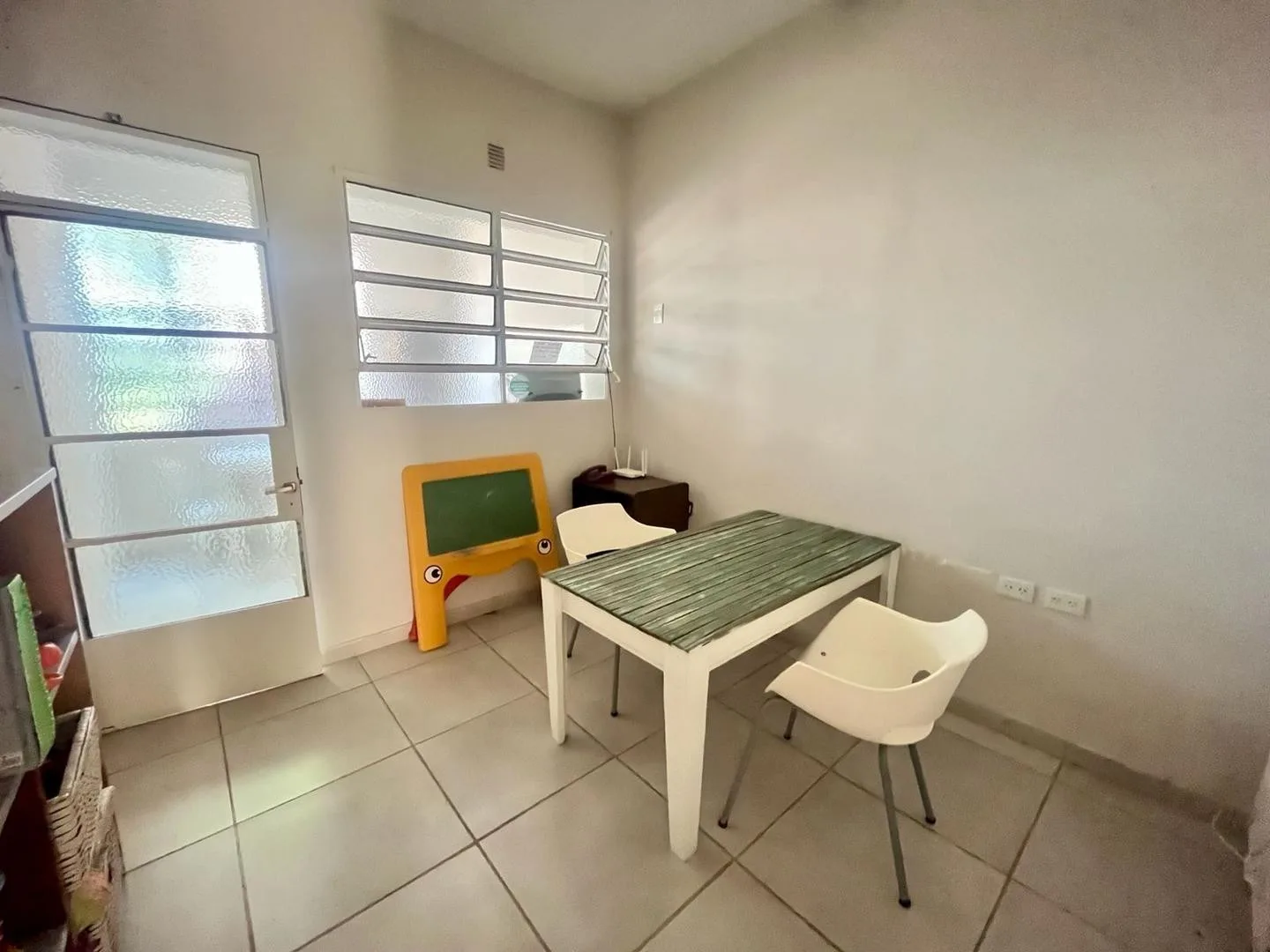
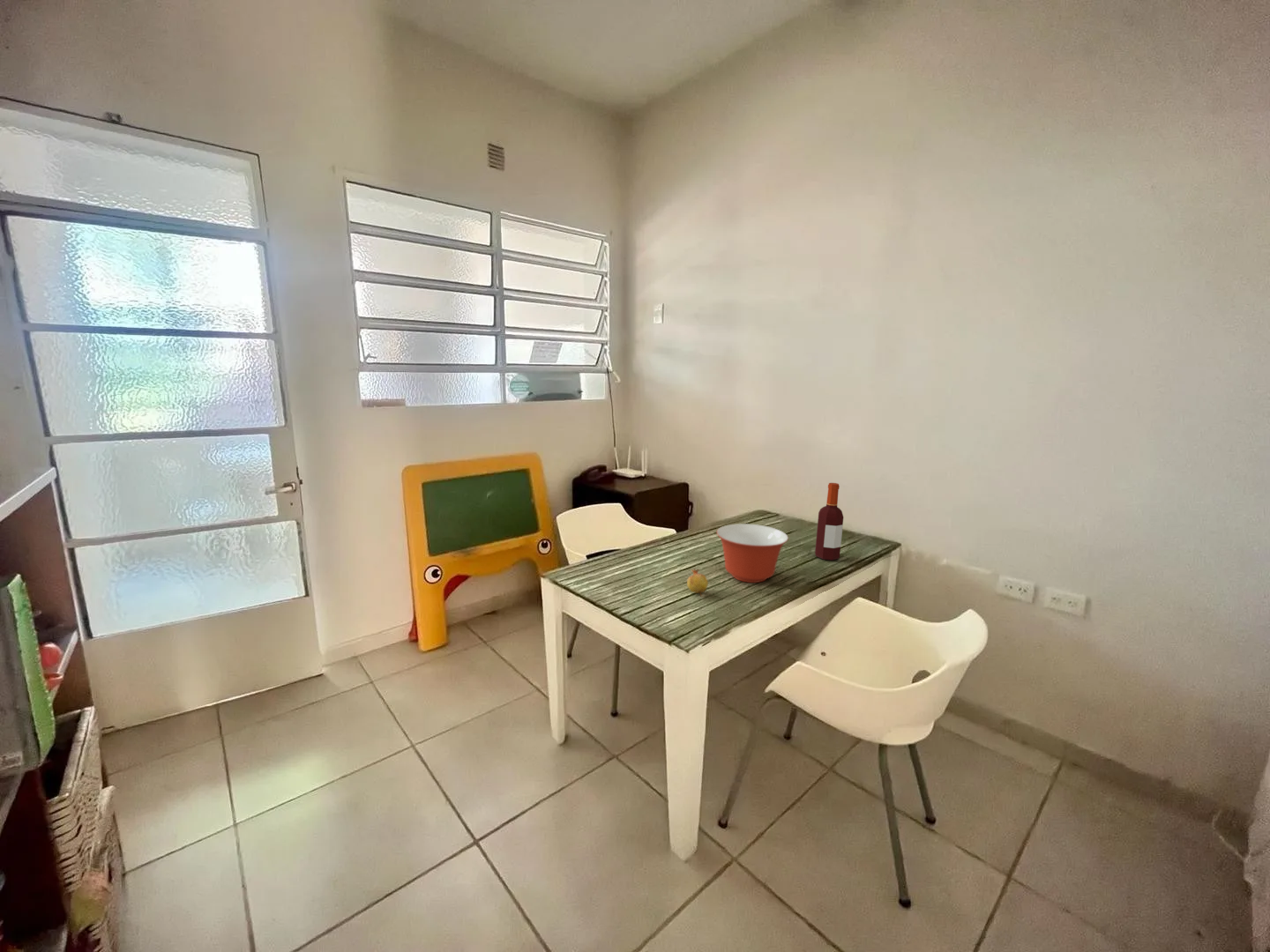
+ mixing bowl (751, 554)
+ fruit (698, 581)
+ bottle (830, 520)
